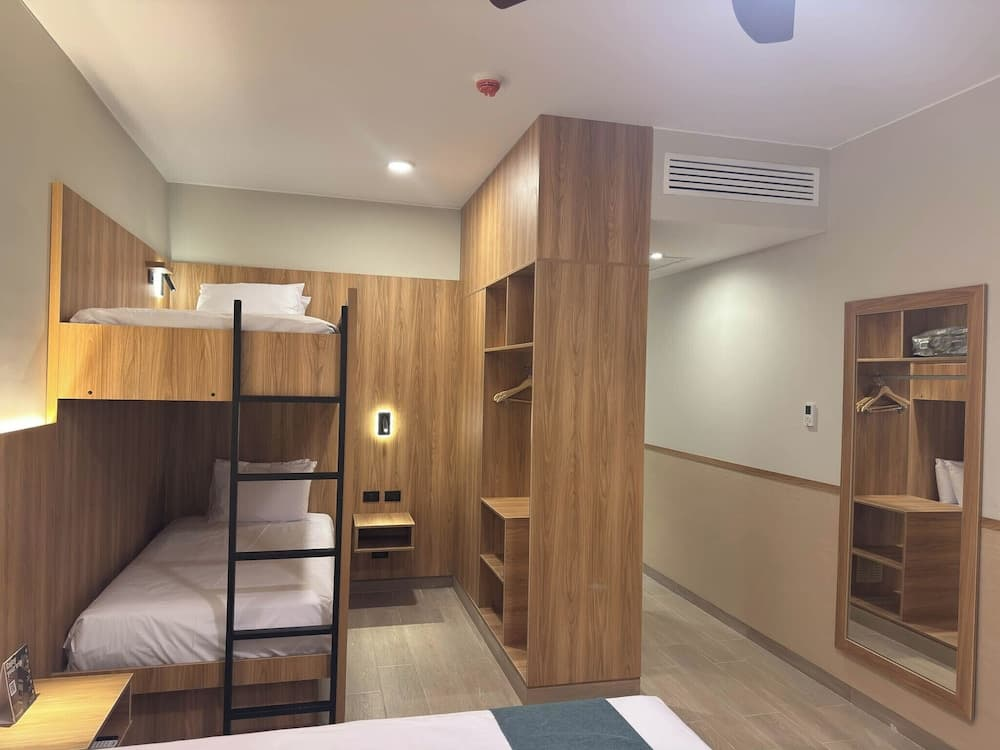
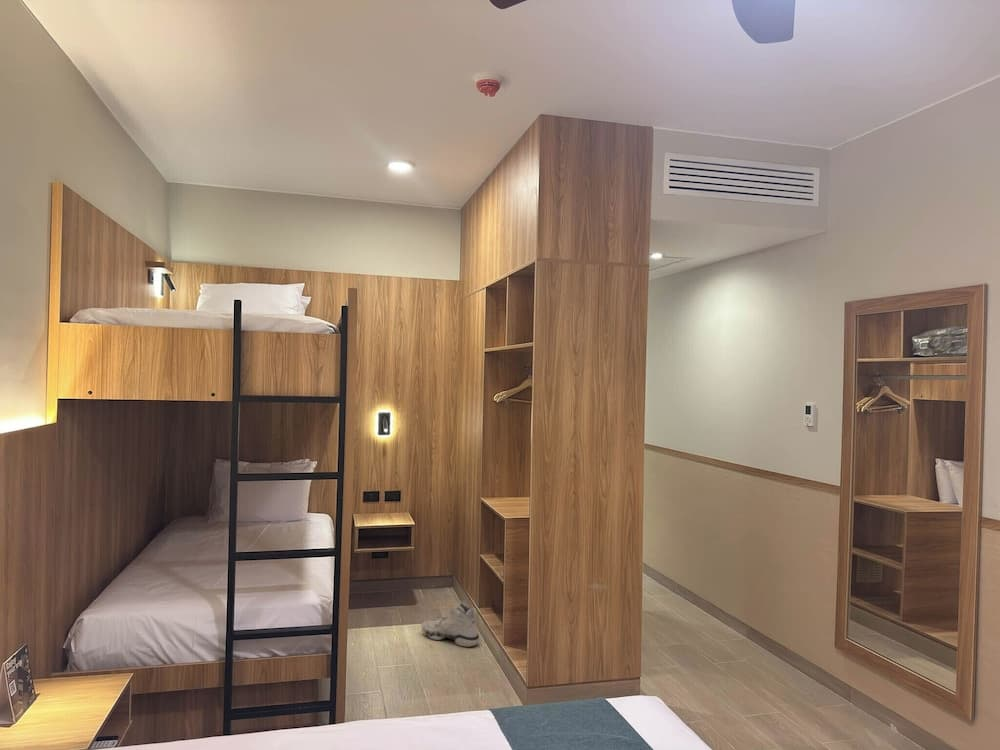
+ sneaker (450, 620)
